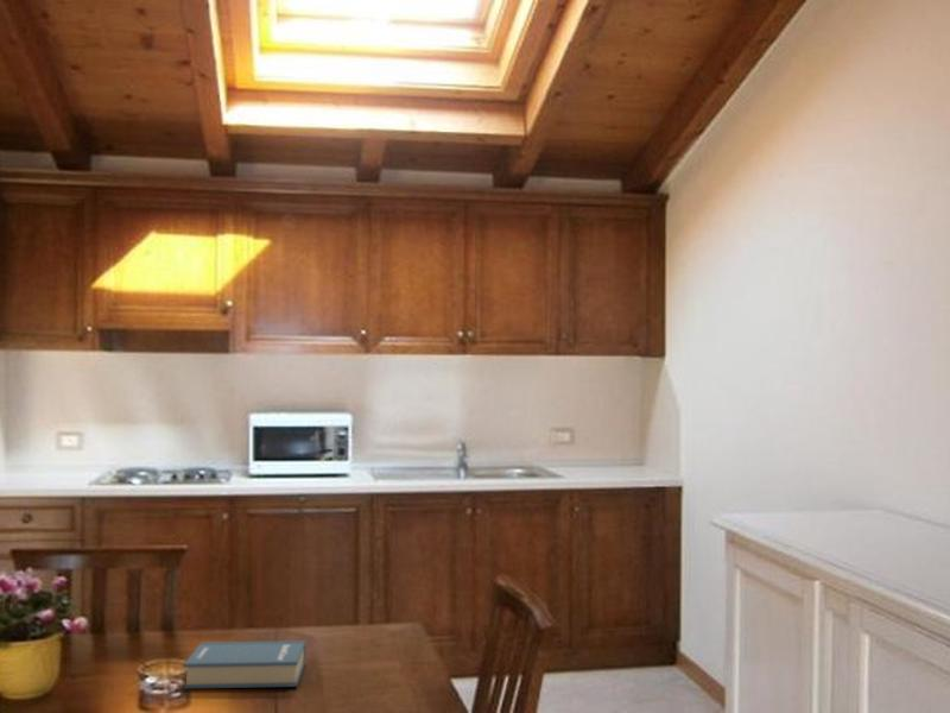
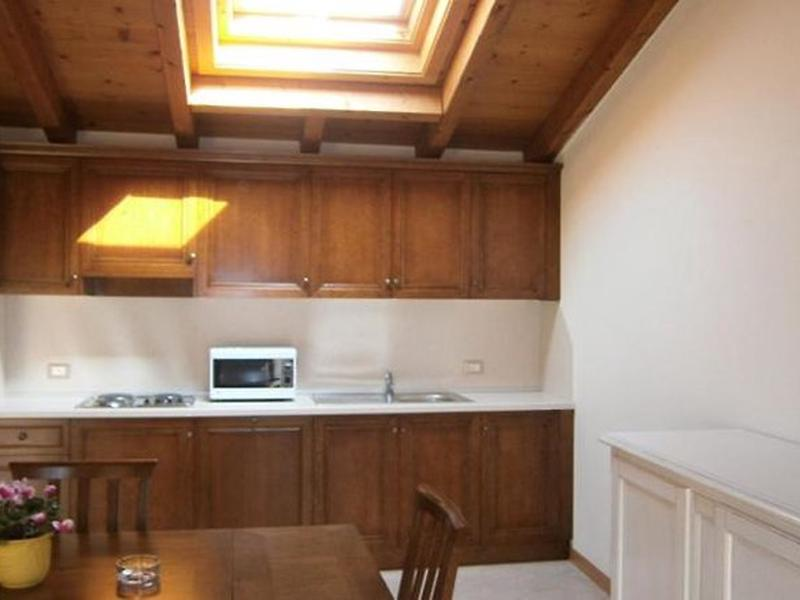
- book (247, 662)
